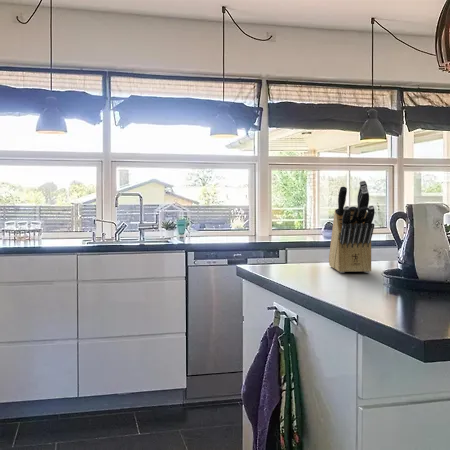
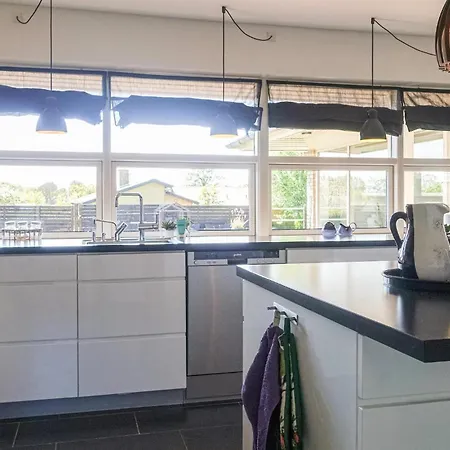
- knife block (350, 226)
